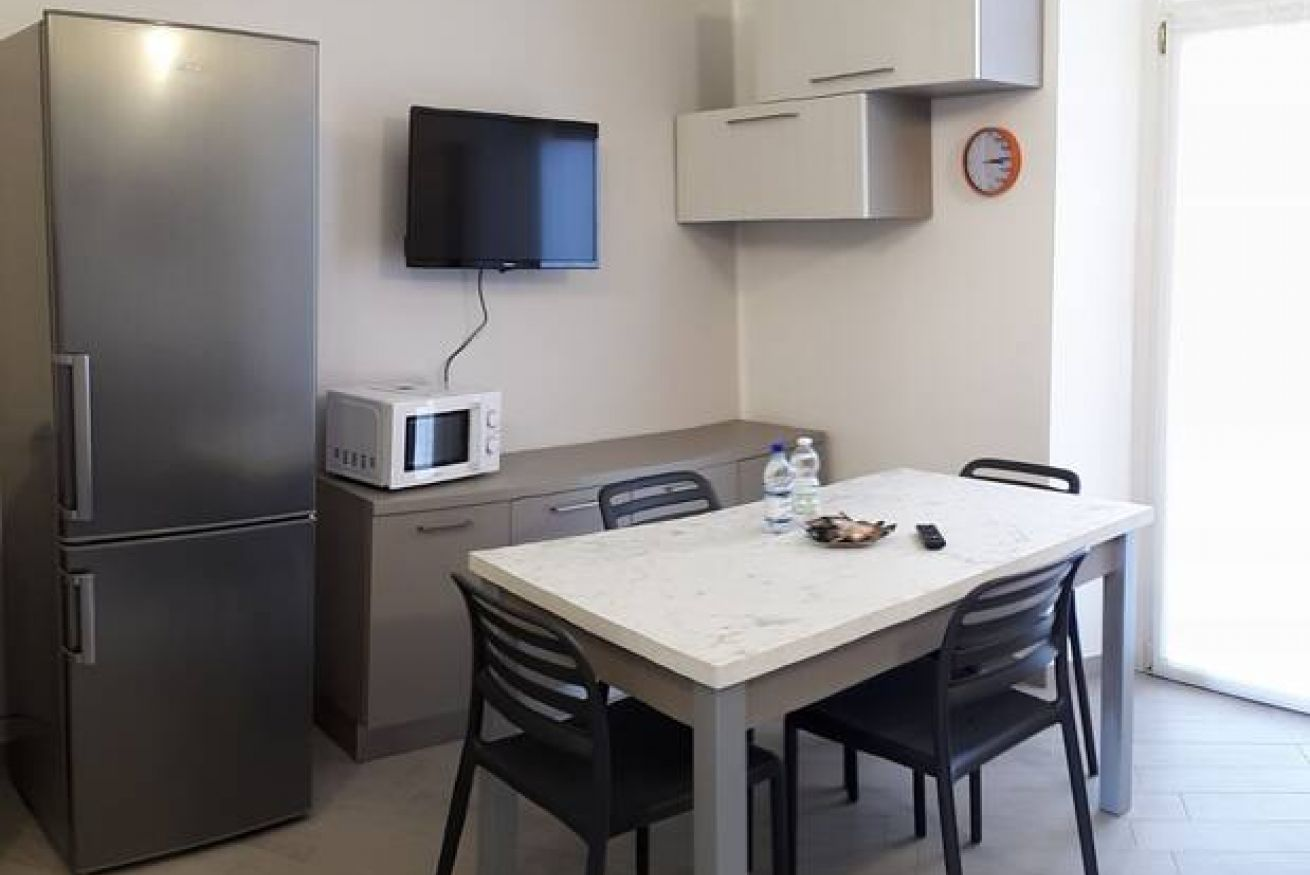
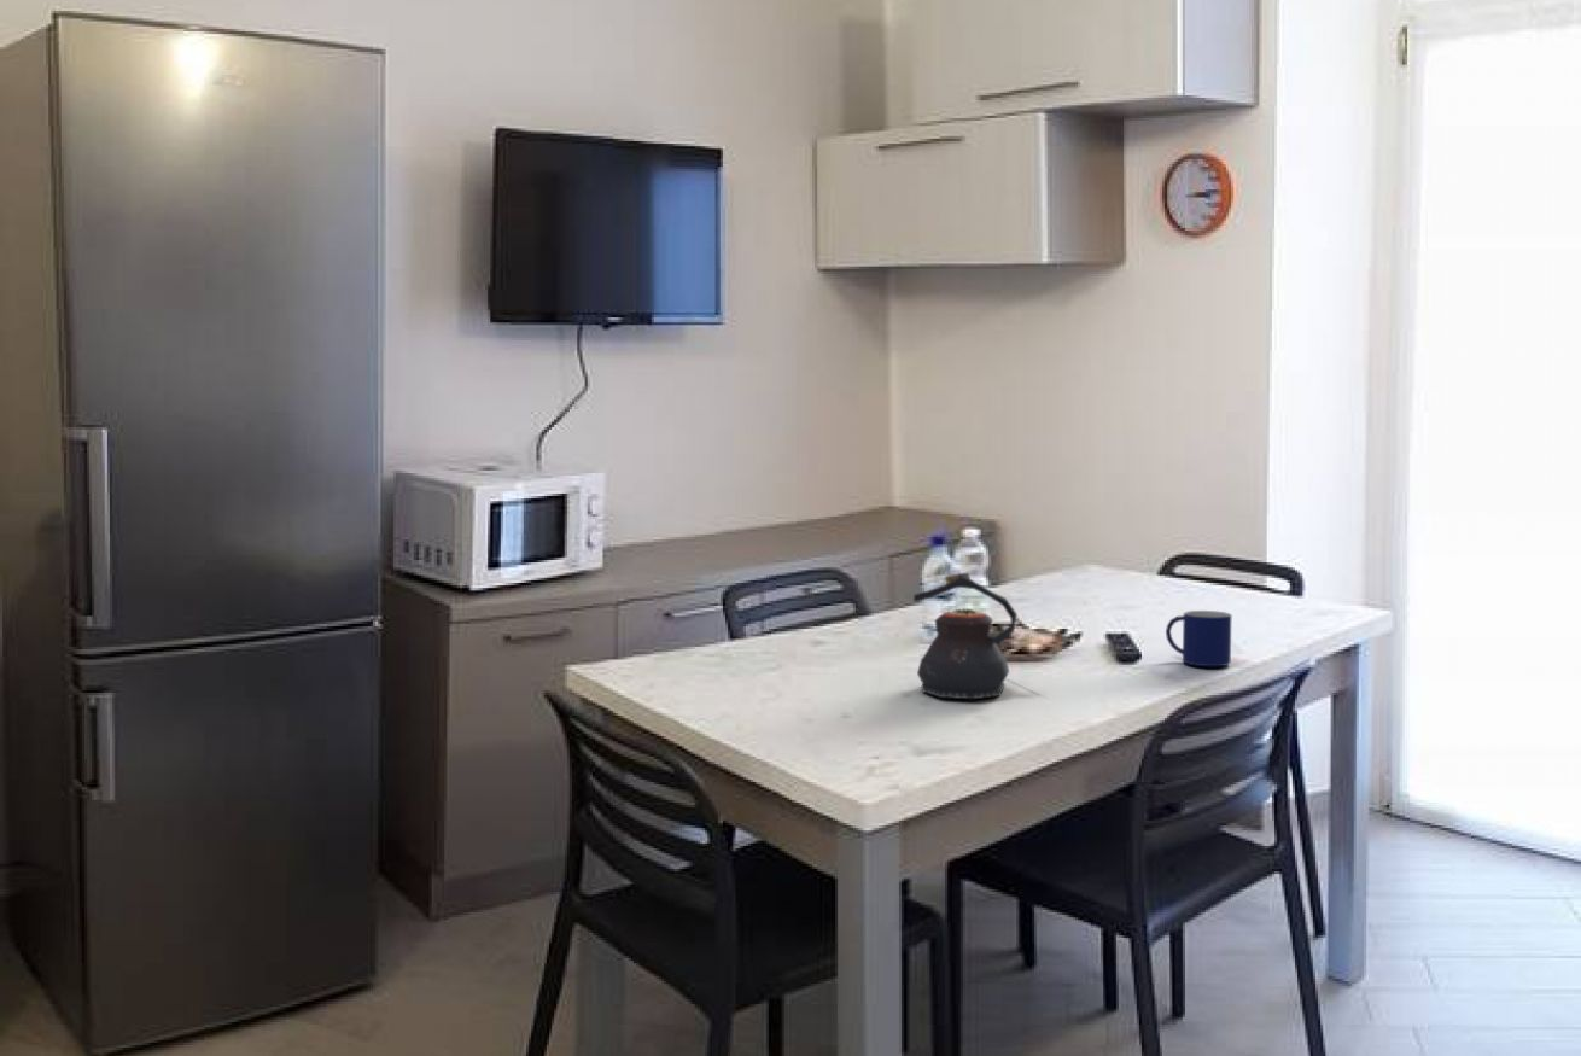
+ mug (1196, 636)
+ teapot (965, 632)
